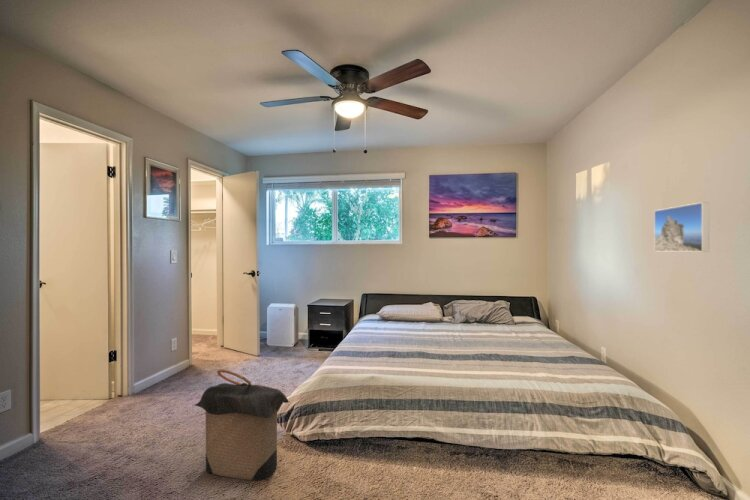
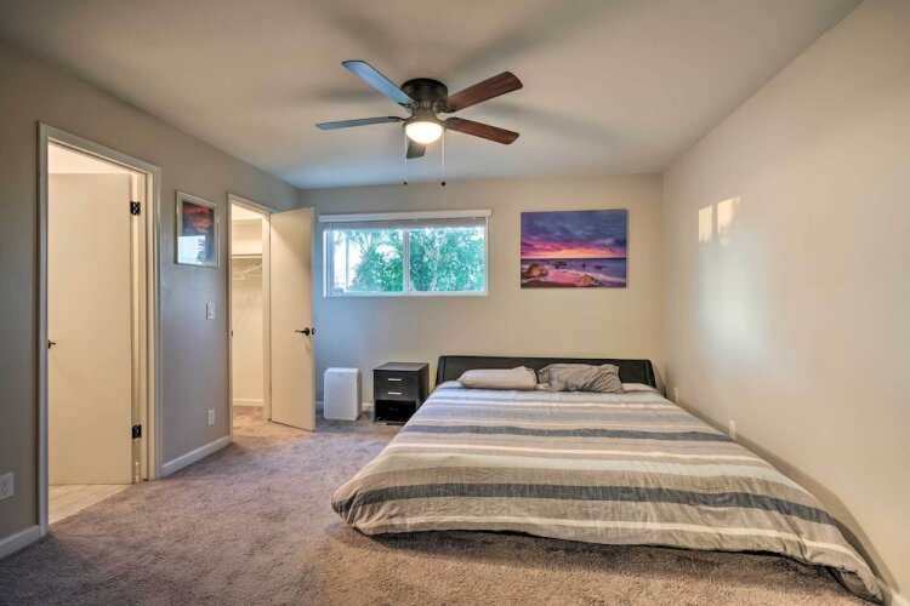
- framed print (679, 229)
- laundry hamper (244, 416)
